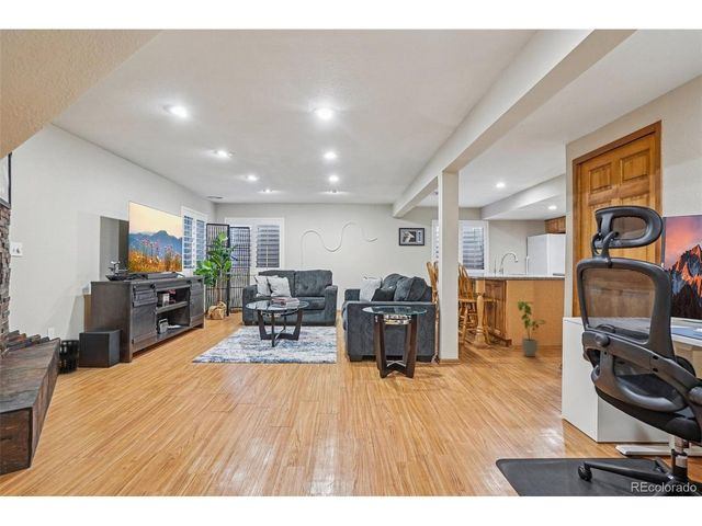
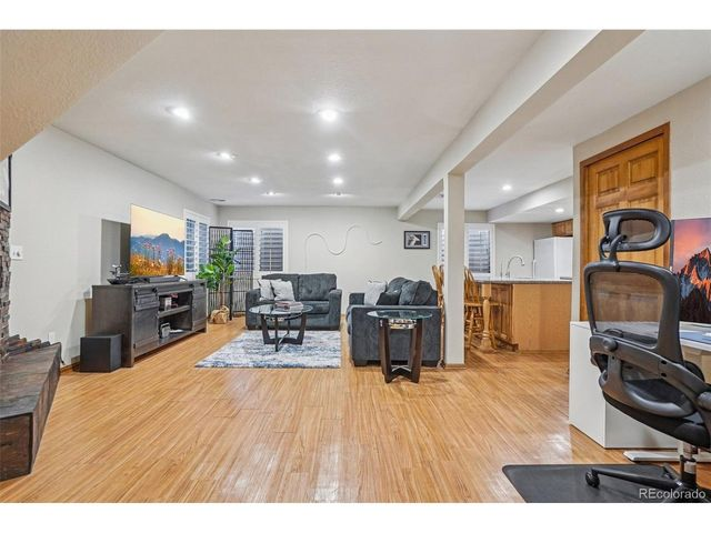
- house plant (529, 330)
- wastebasket (65, 356)
